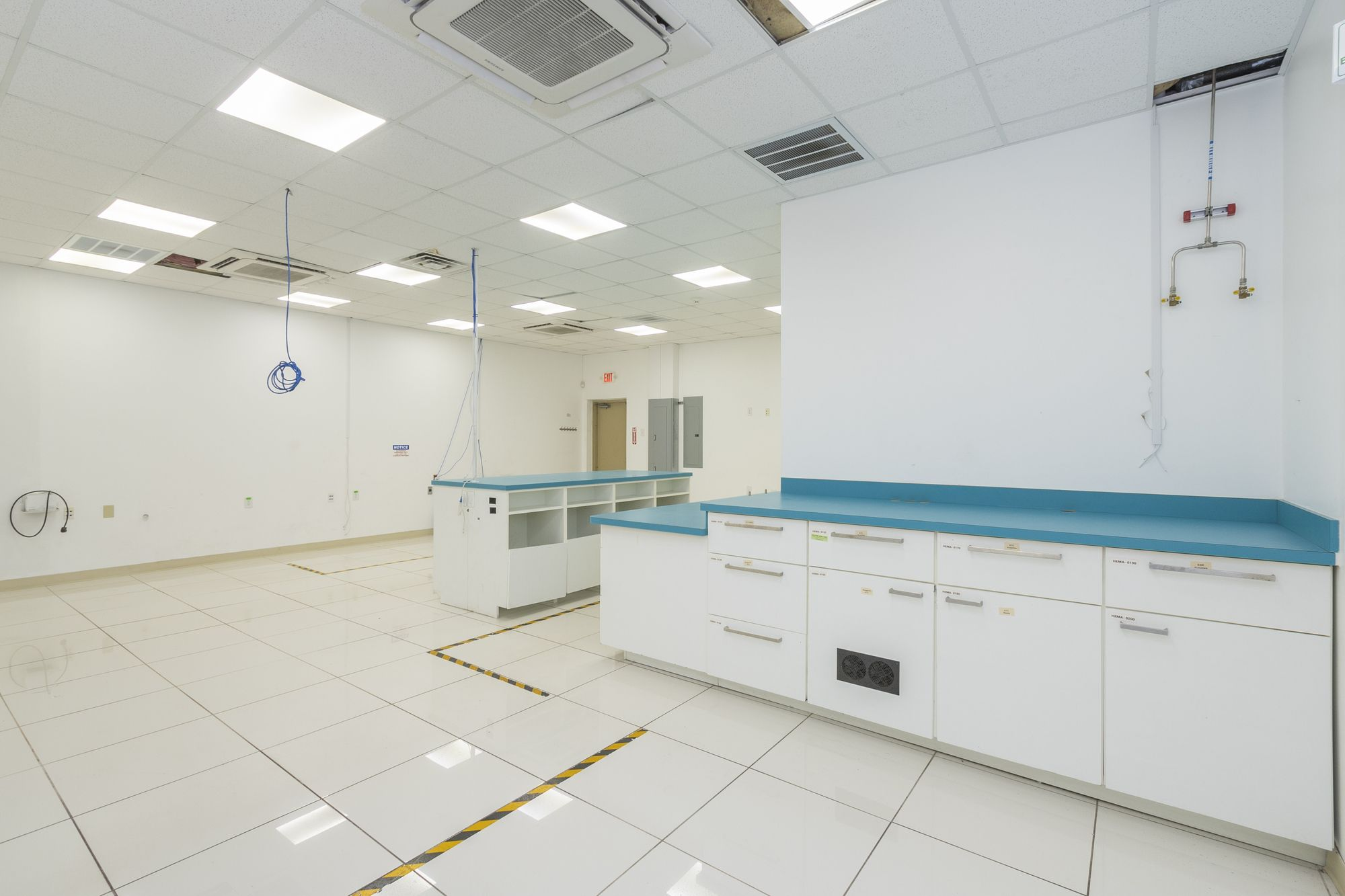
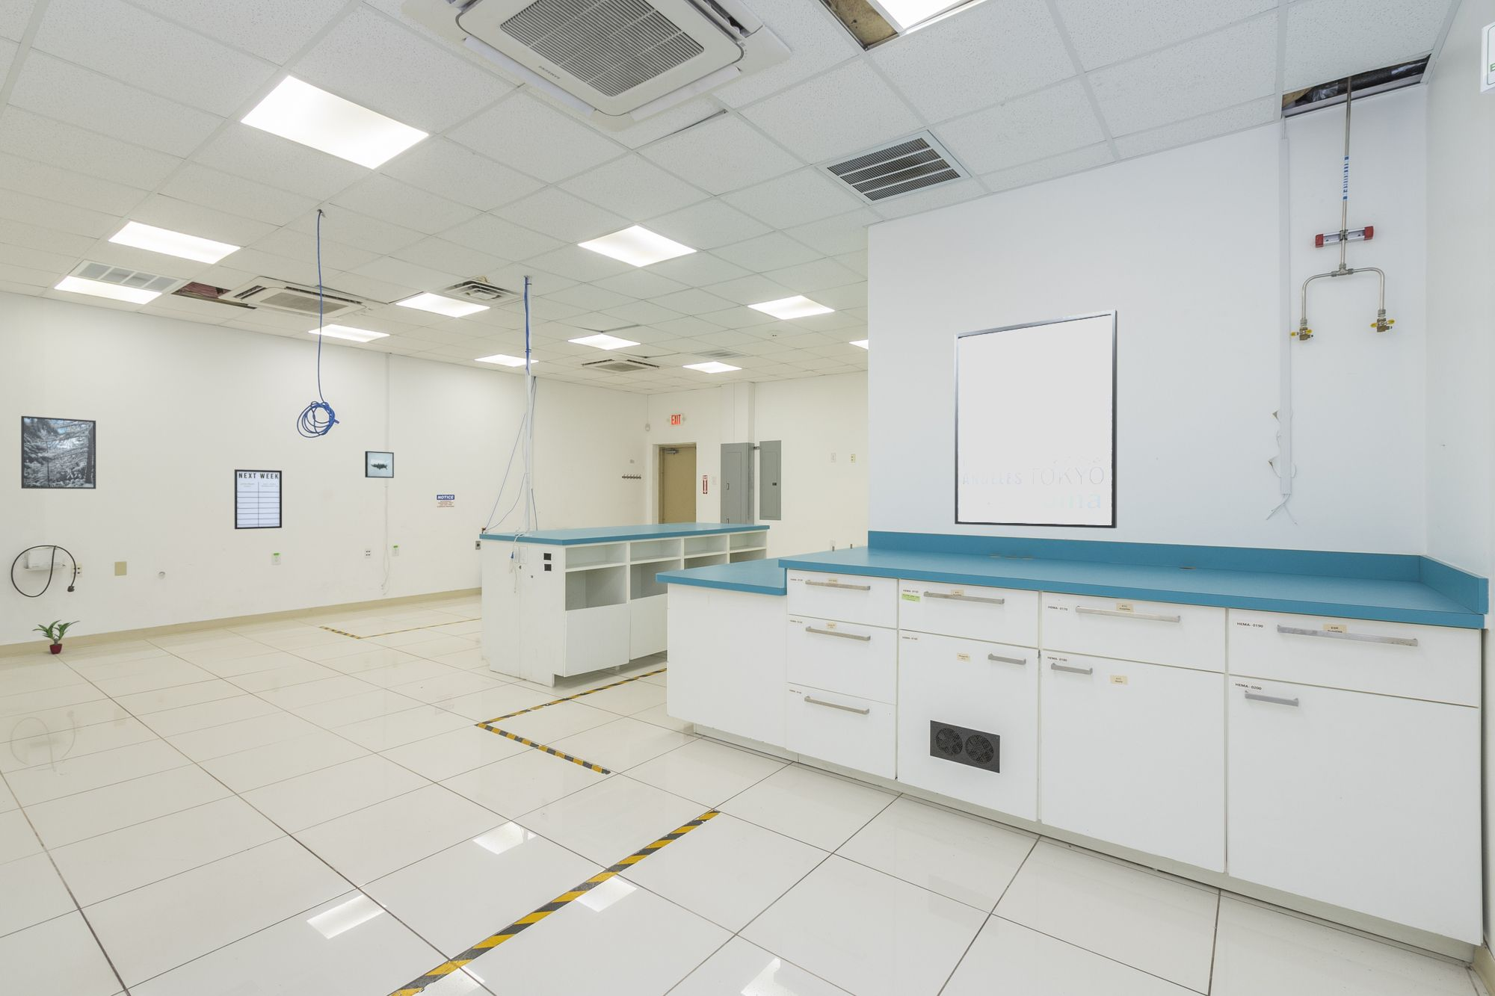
+ wall art (379, 465)
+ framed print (59, 454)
+ writing board (259, 499)
+ potted plant (57, 638)
+ wall art (1030, 425)
